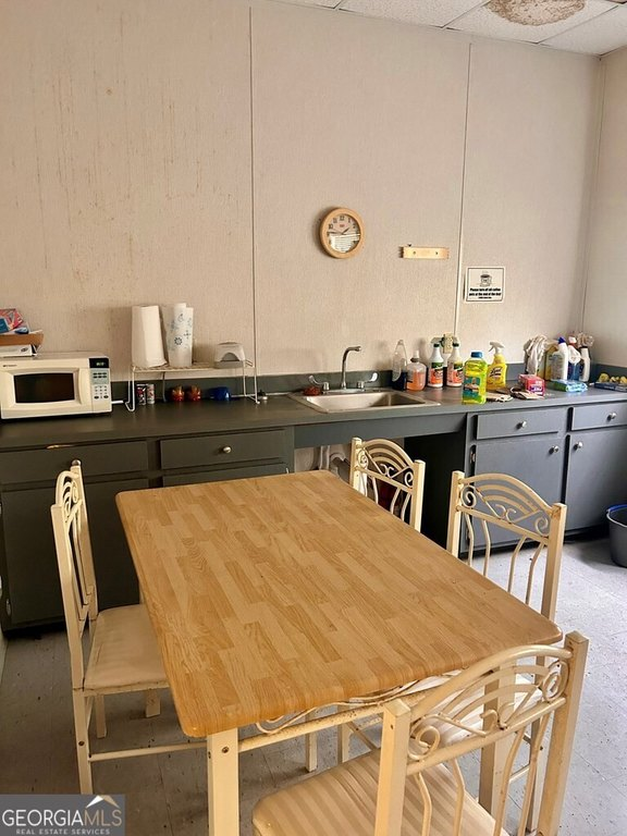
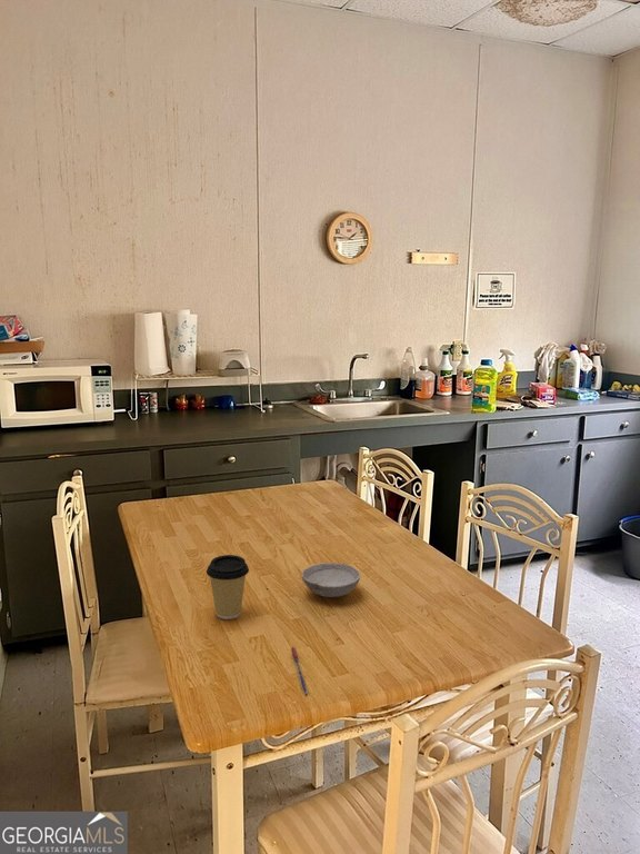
+ bowl (330, 583)
+ pen (299, 669)
+ coffee cup (228, 587)
